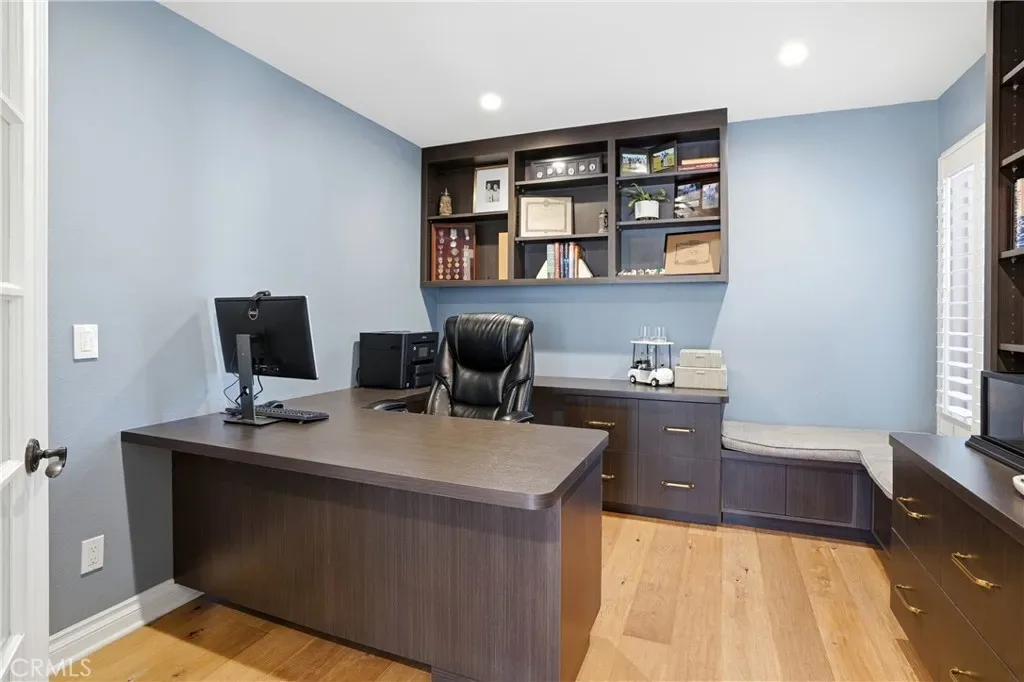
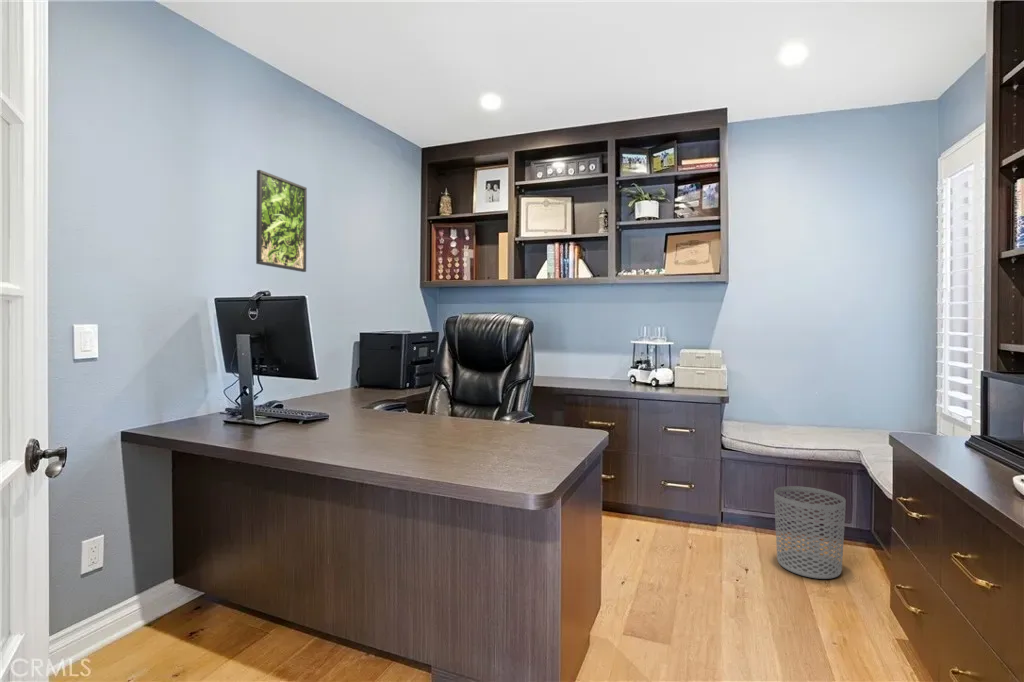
+ waste bin (808, 531)
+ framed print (282, 223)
